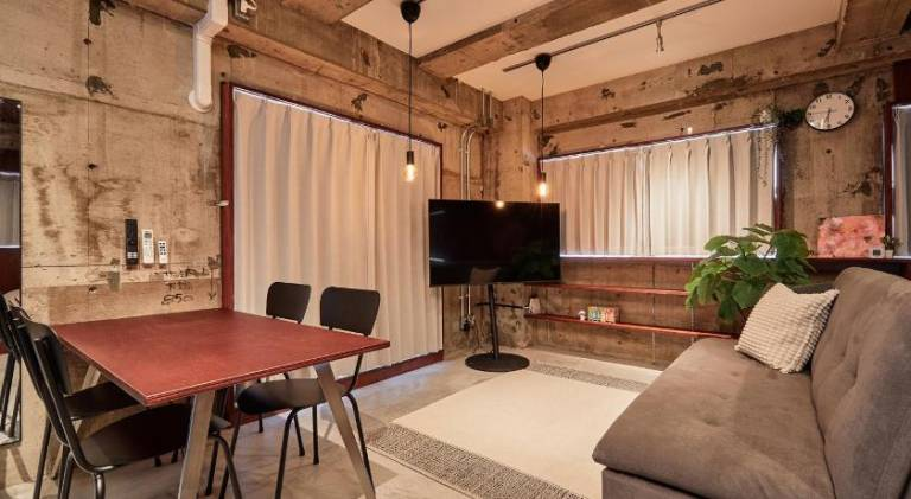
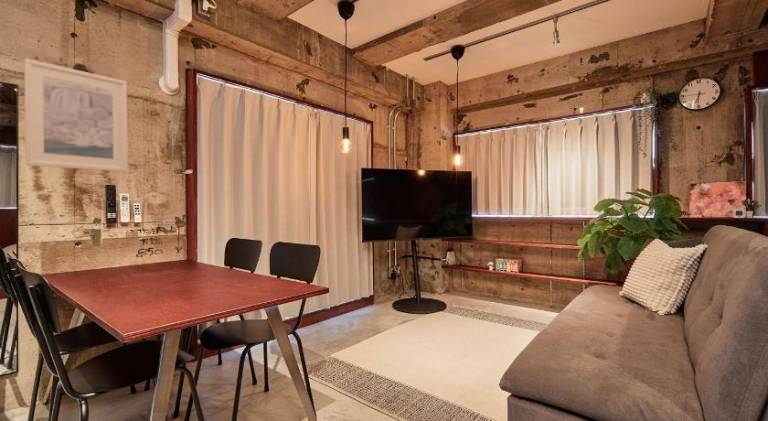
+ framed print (79, 119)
